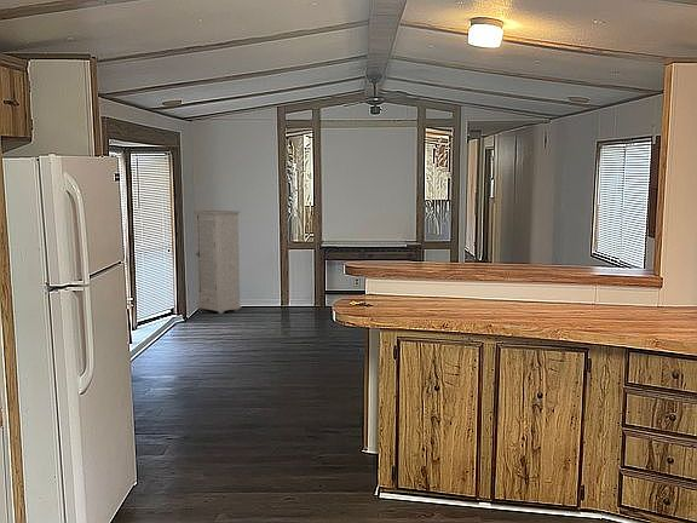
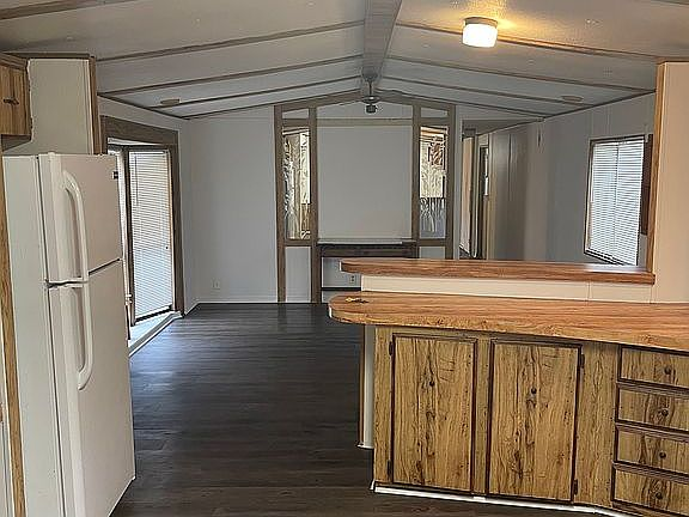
- cabinet (218, 260)
